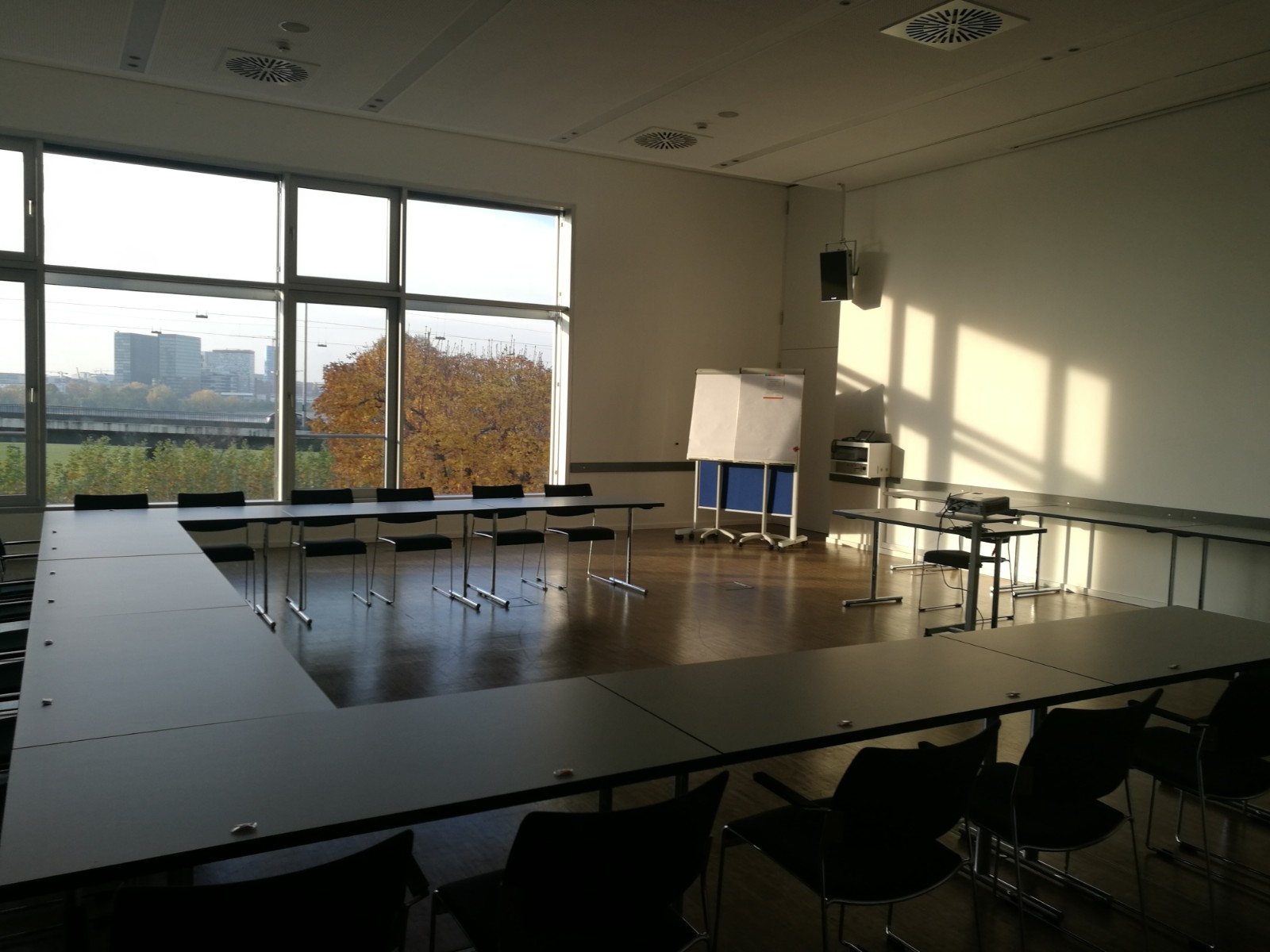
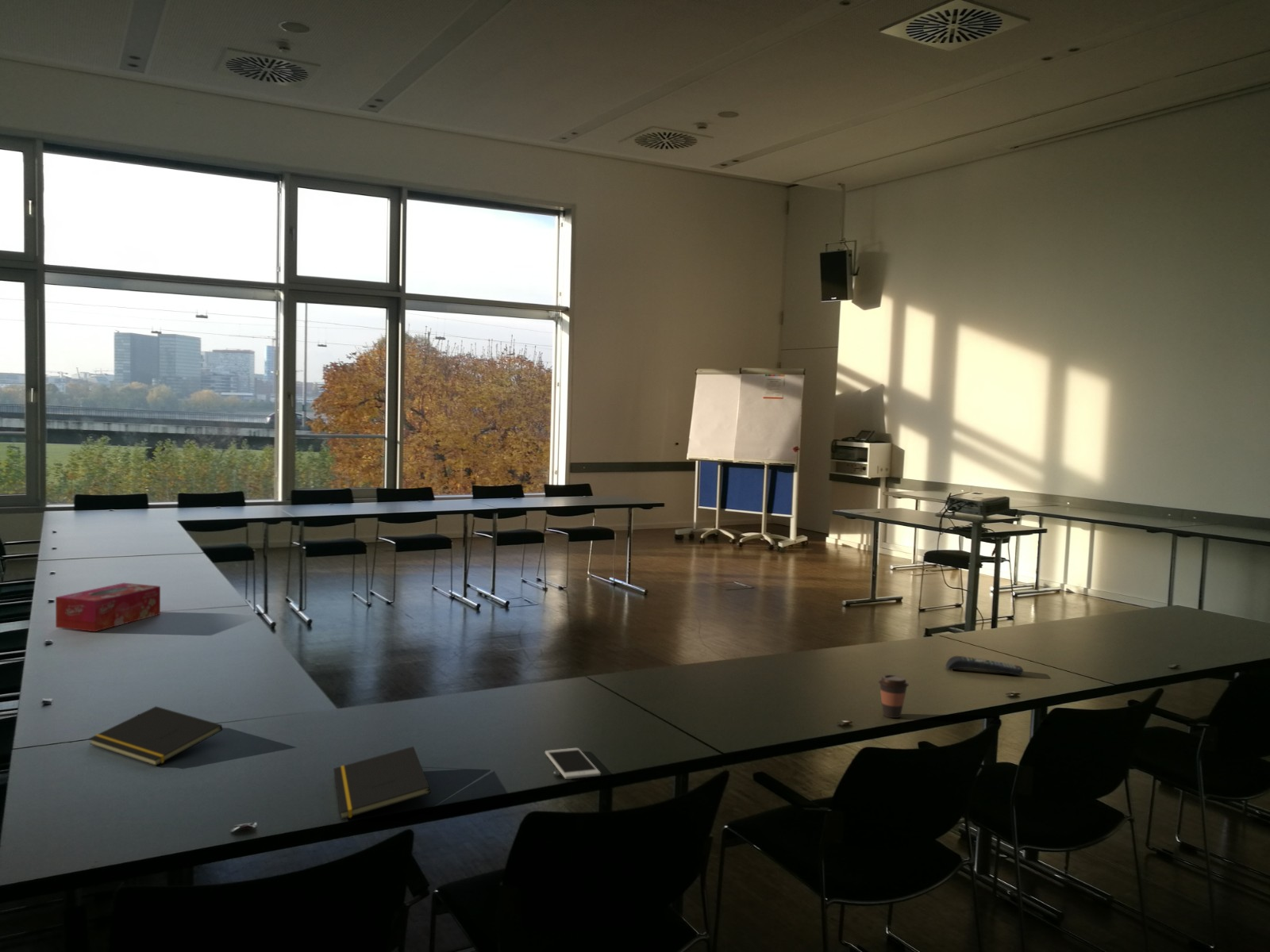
+ cell phone (572, 762)
+ tissue box (110, 606)
+ notepad (379, 780)
+ coffee cup (892, 696)
+ remote control (984, 666)
+ notepad (156, 734)
